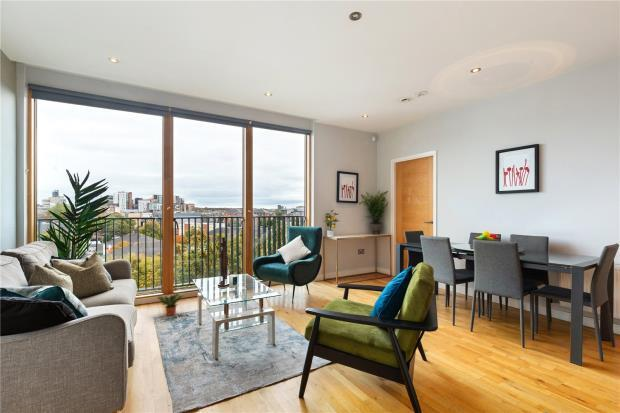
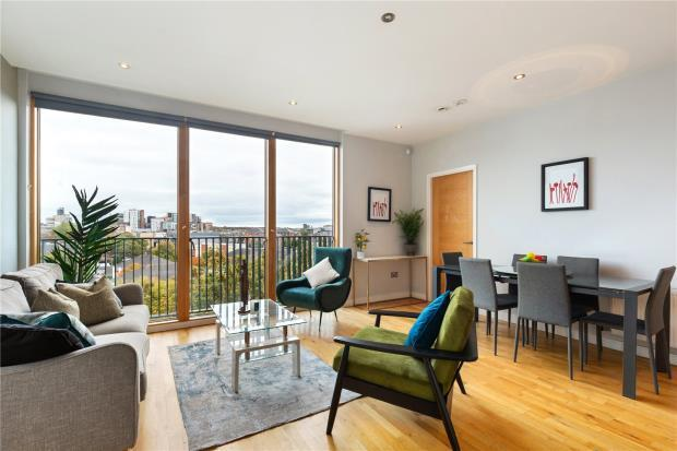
- potted plant (170, 300)
